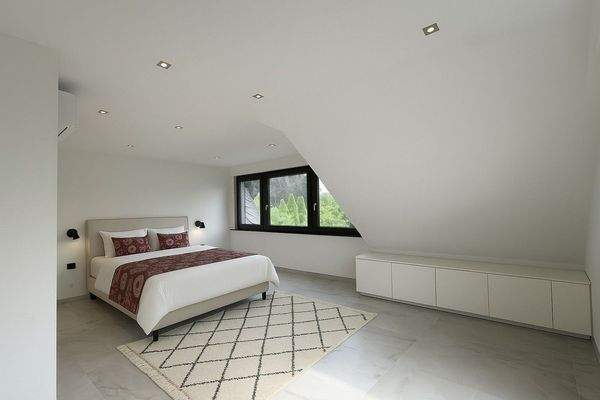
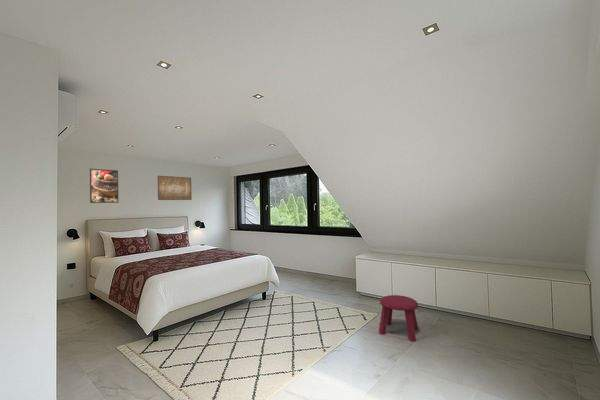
+ wall art (175, 188)
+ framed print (104, 186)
+ stool (399, 309)
